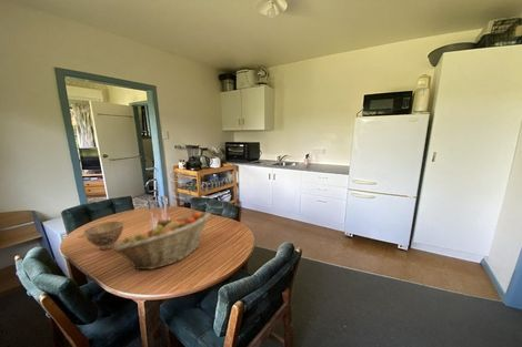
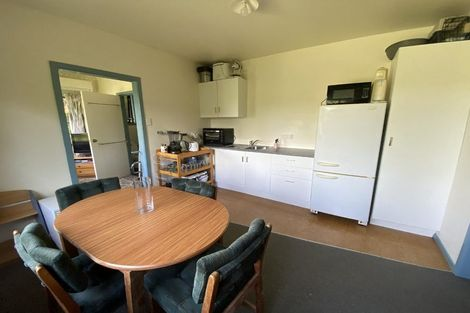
- fruit basket (168, 235)
- bowl (106, 236)
